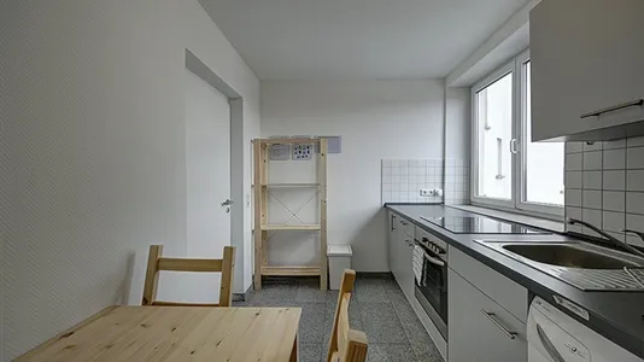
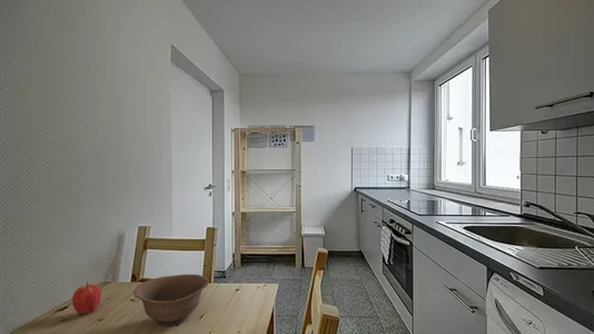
+ apple (87, 297)
+ bowl (172, 302)
